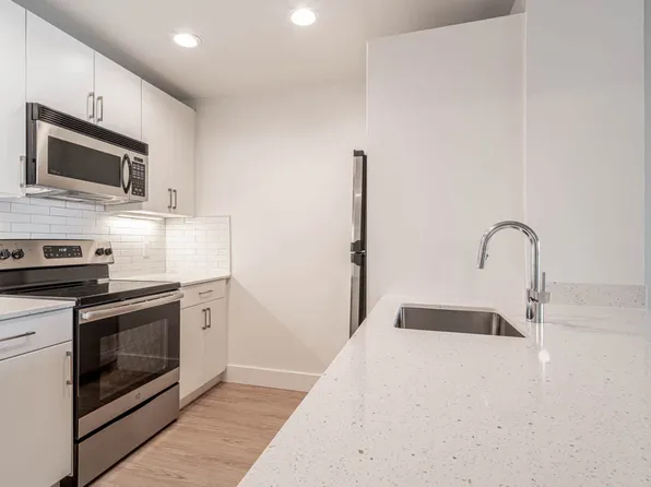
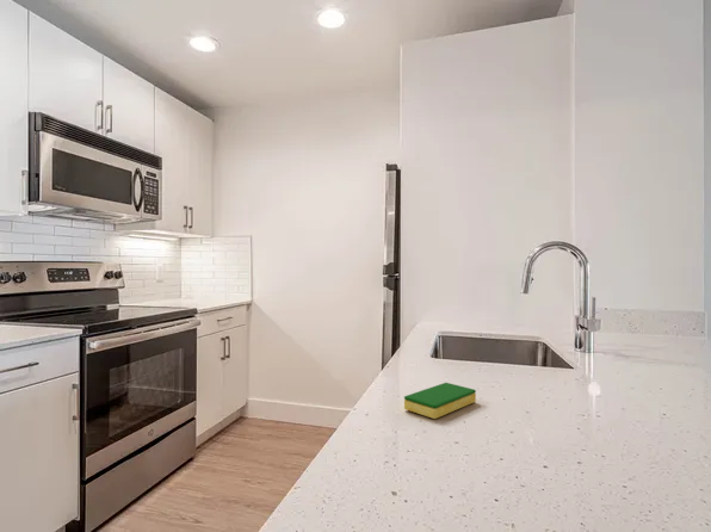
+ dish sponge (440, 398)
